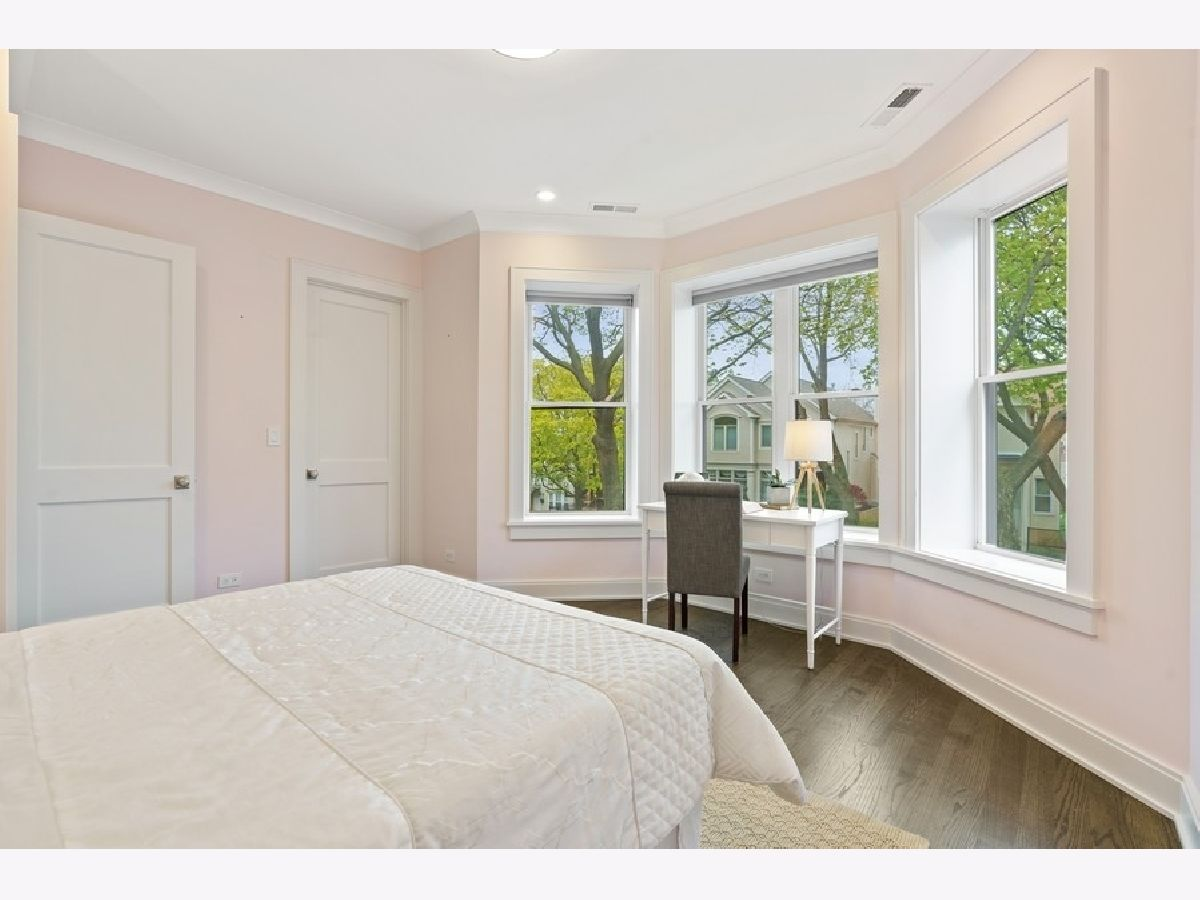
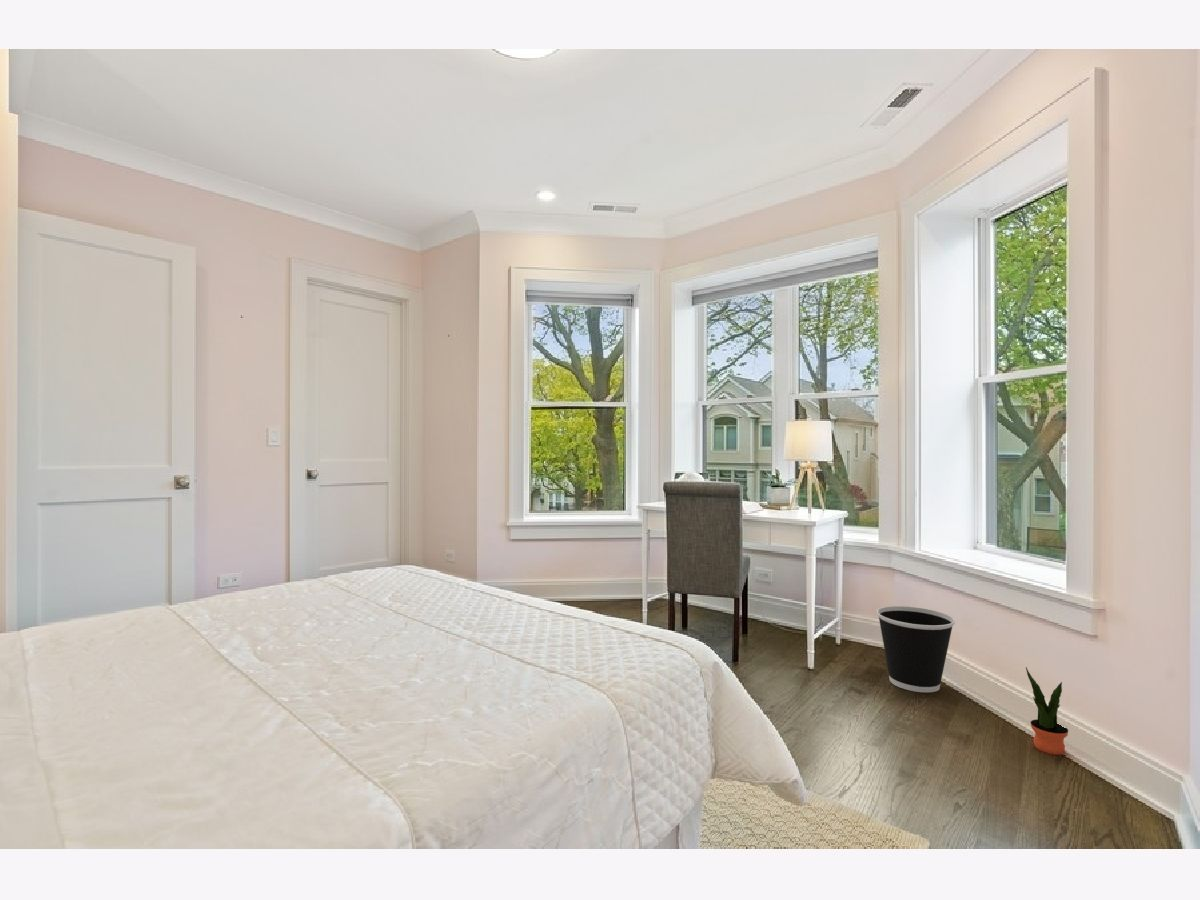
+ wastebasket (914, 649)
+ potted plant (1042, 710)
